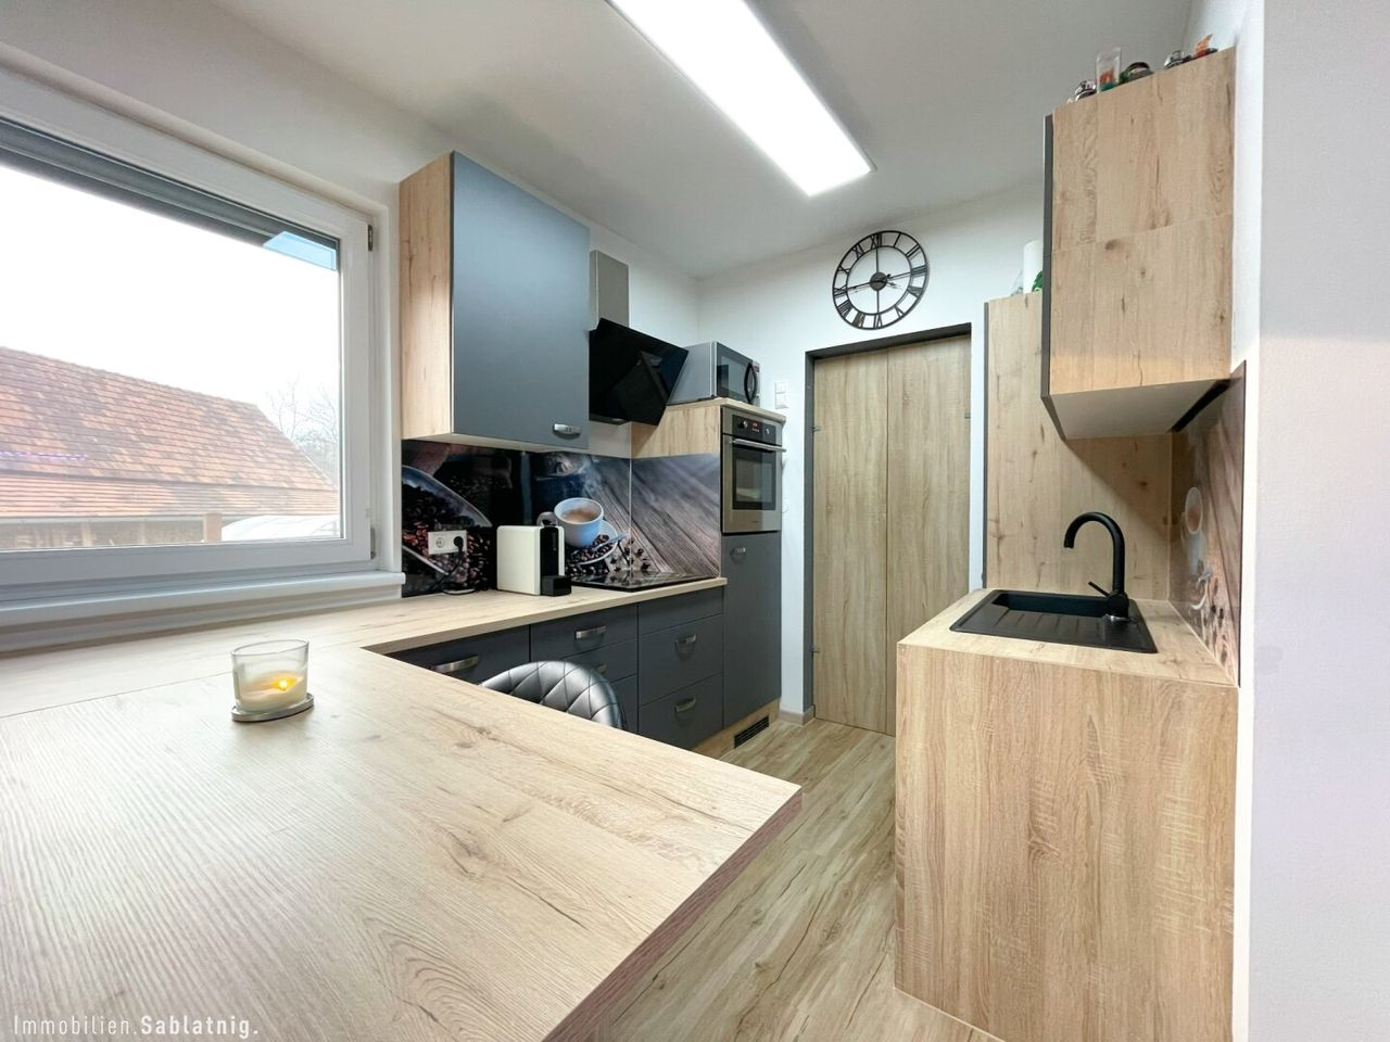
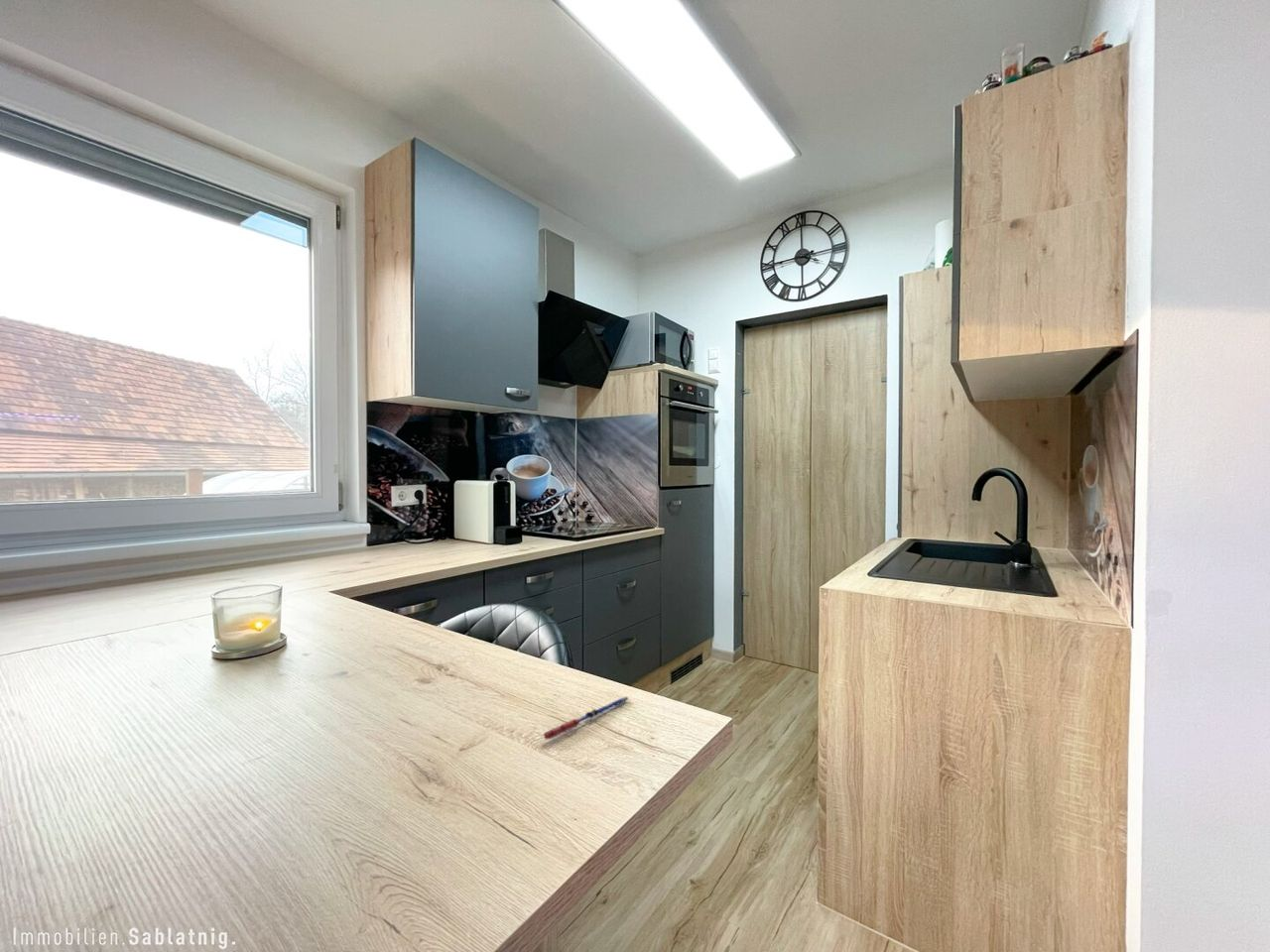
+ pen (589, 714)
